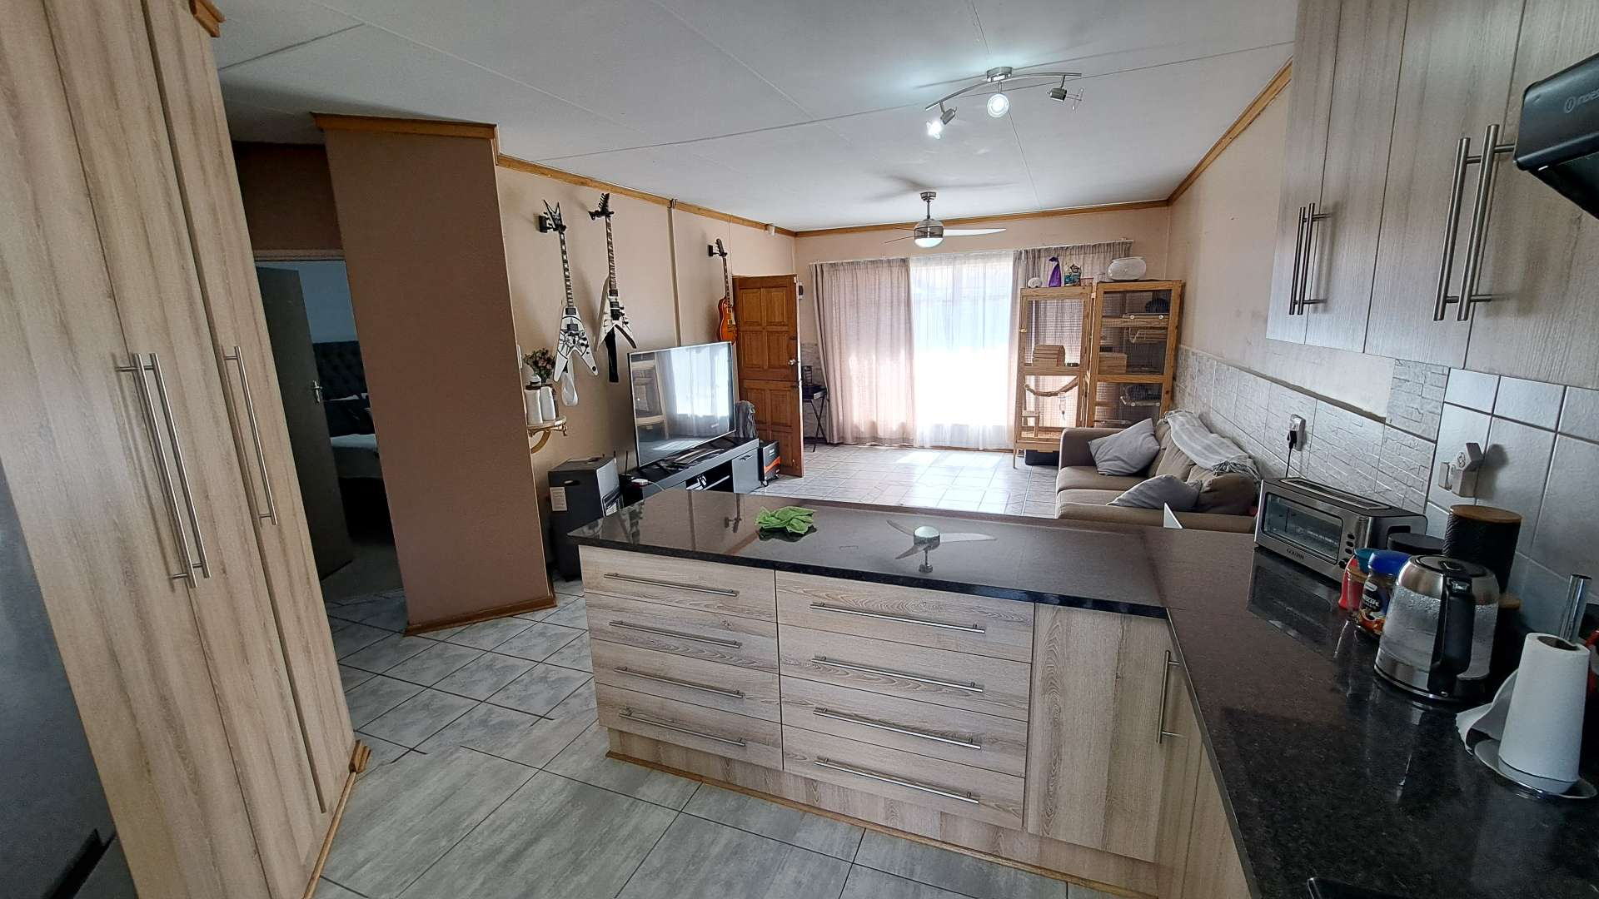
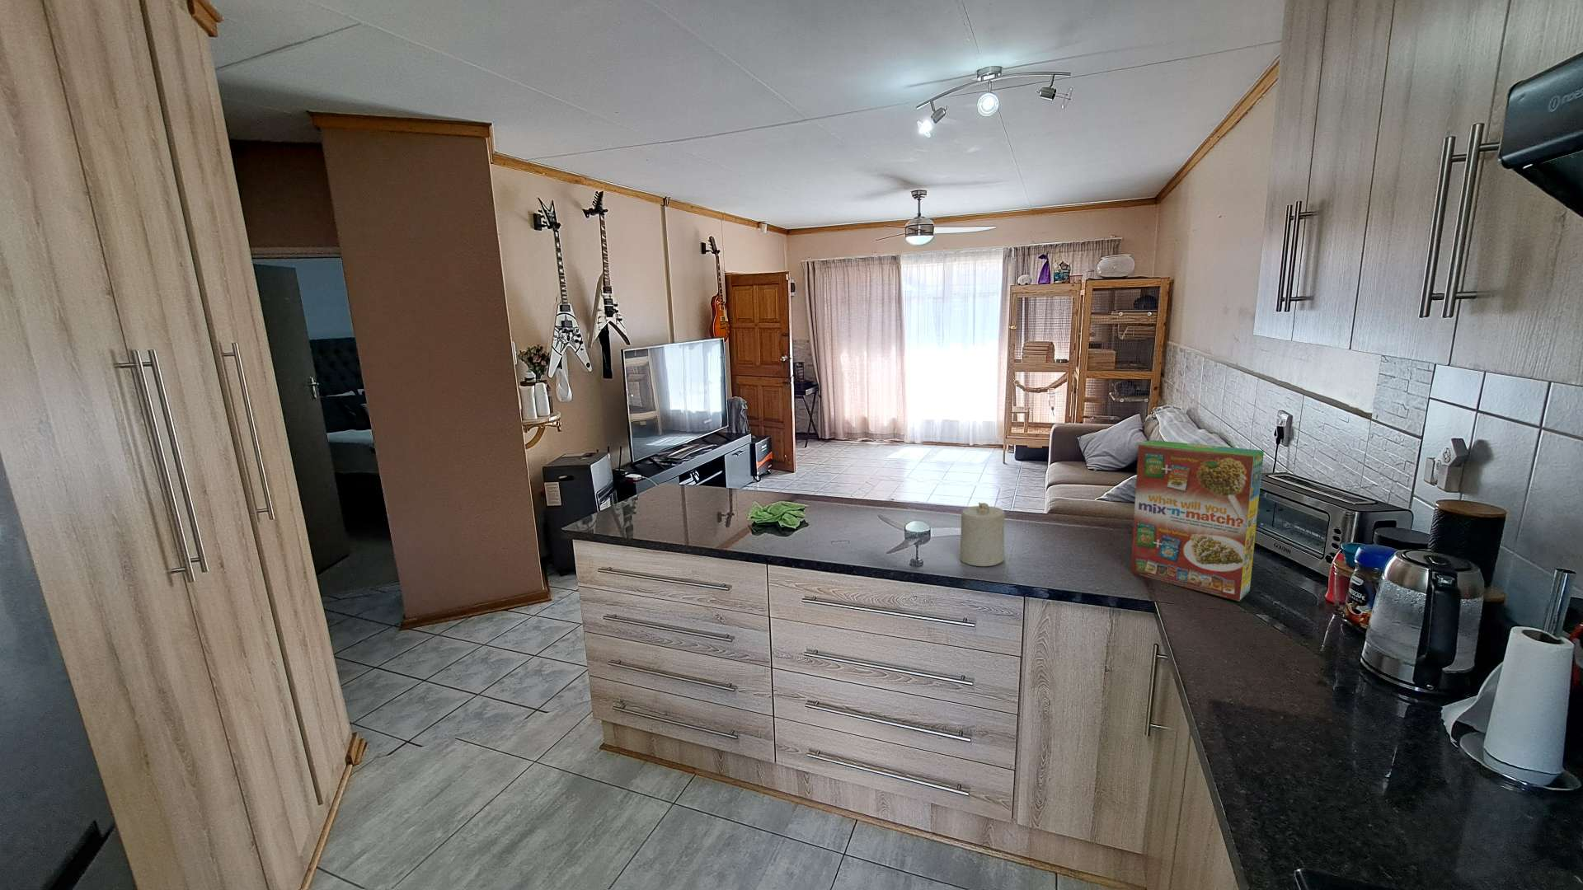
+ candle (983, 530)
+ cereal box (1193, 516)
